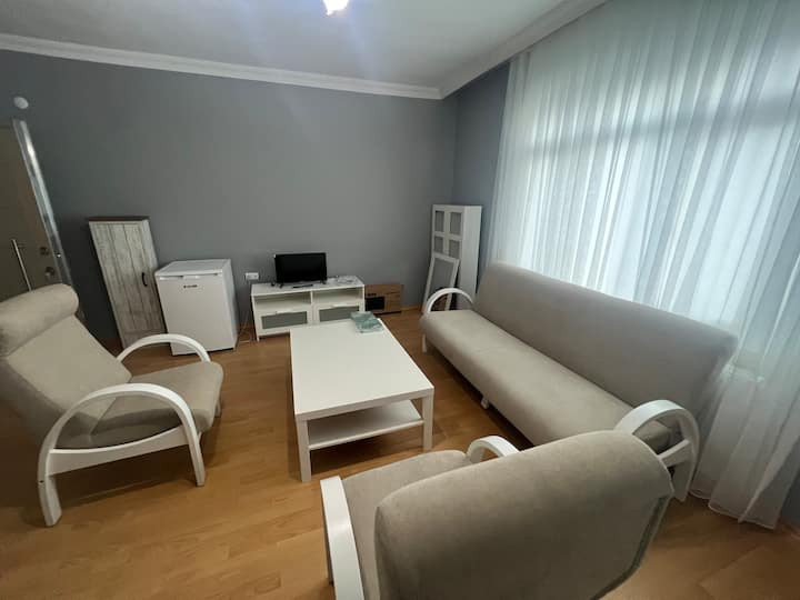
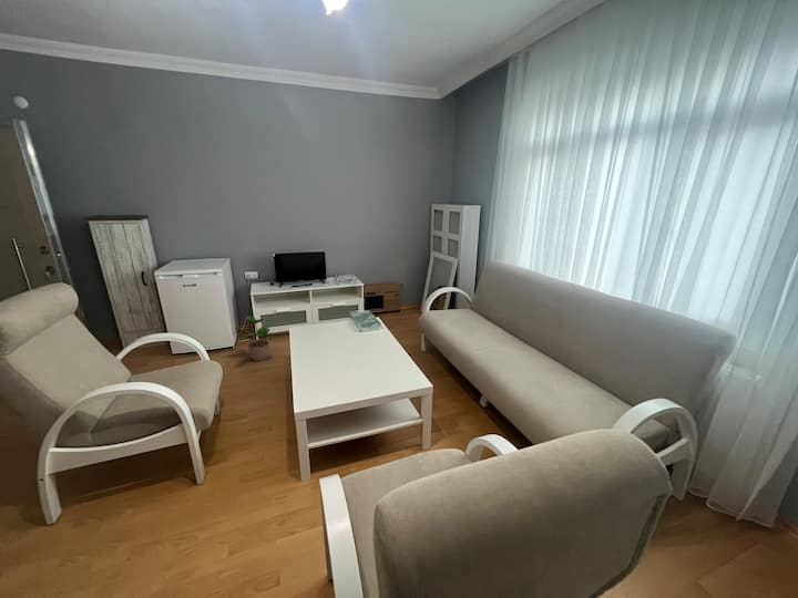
+ potted plant (254, 336)
